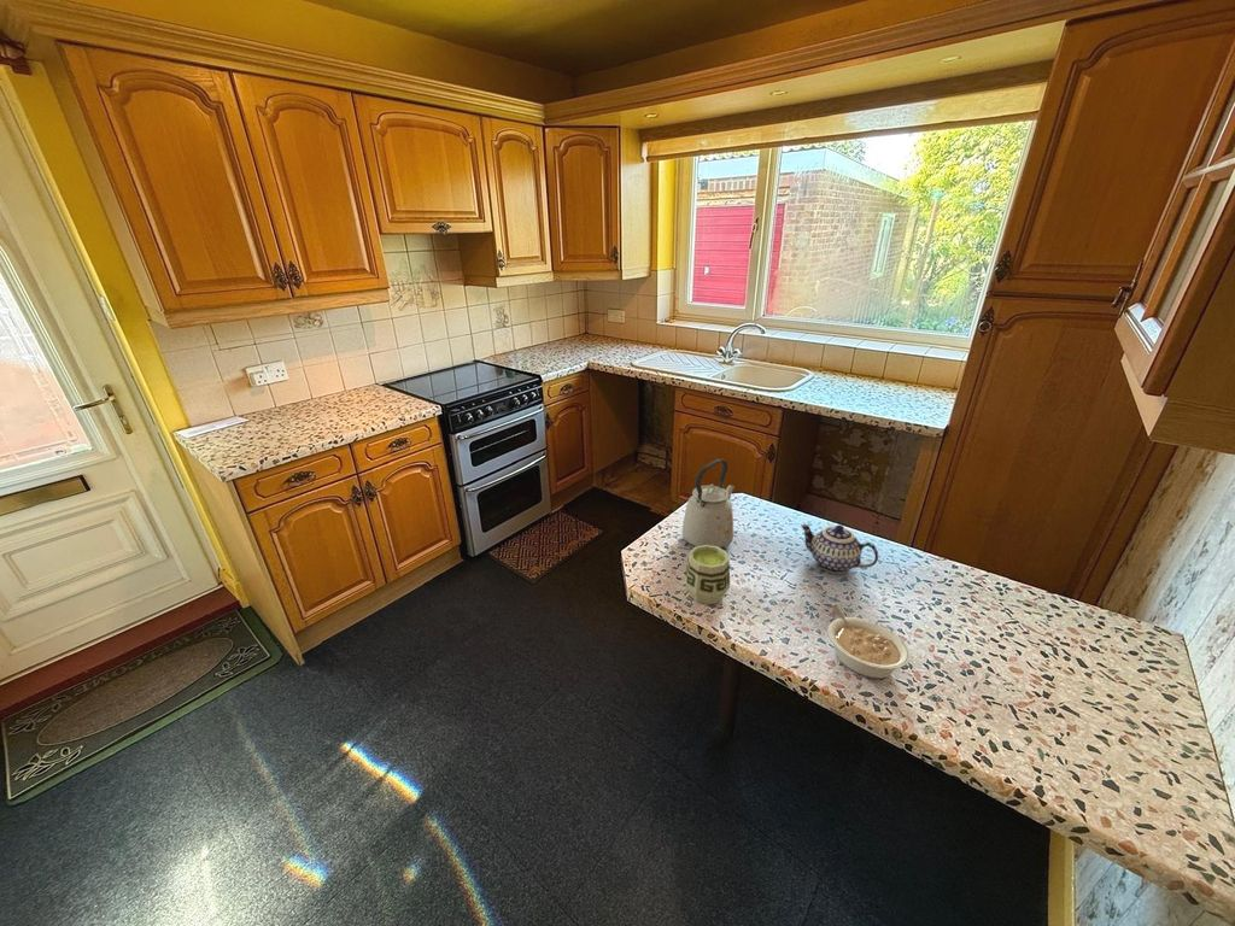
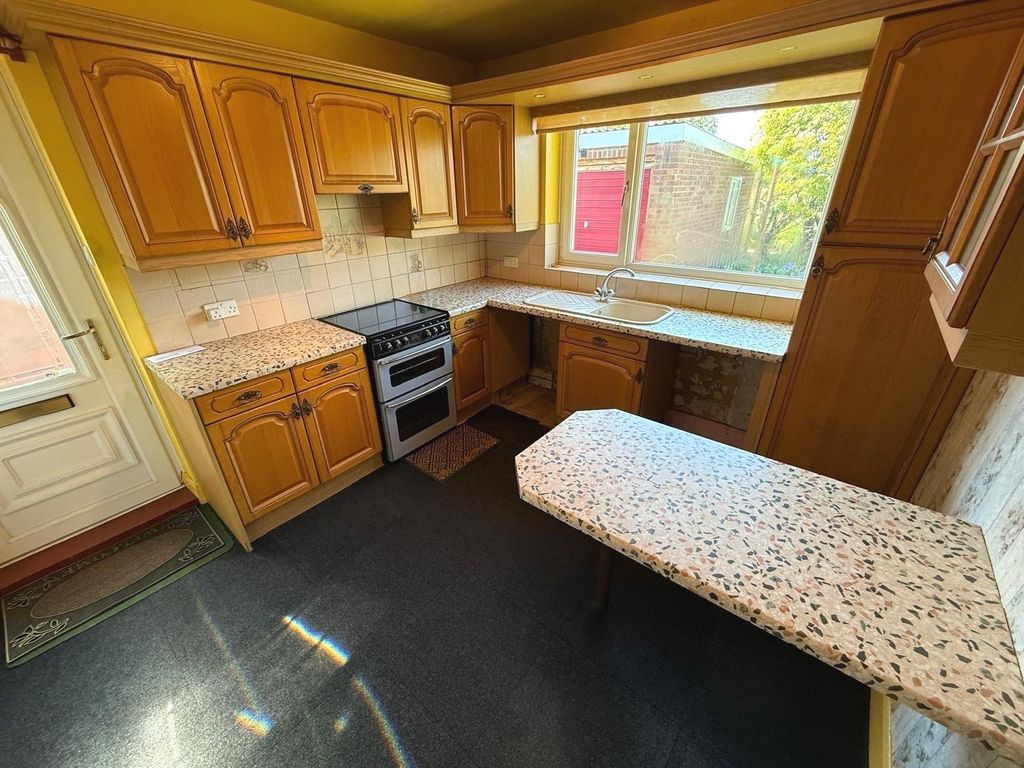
- teapot (836, 545)
- kettle (714, 499)
- cup (707, 574)
- legume (862, 647)
